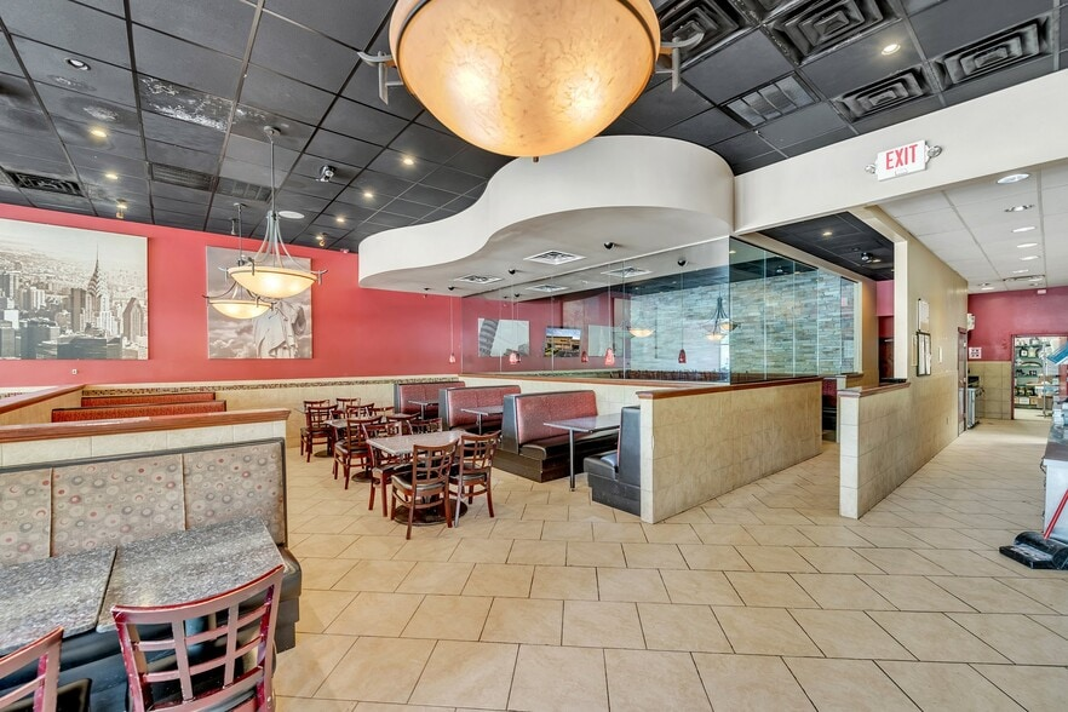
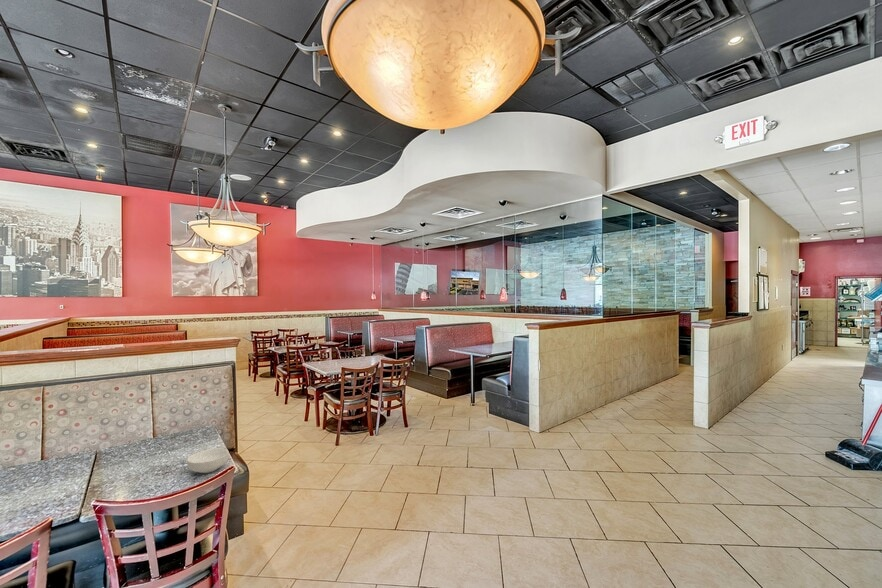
+ cereal bowl (208, 462)
